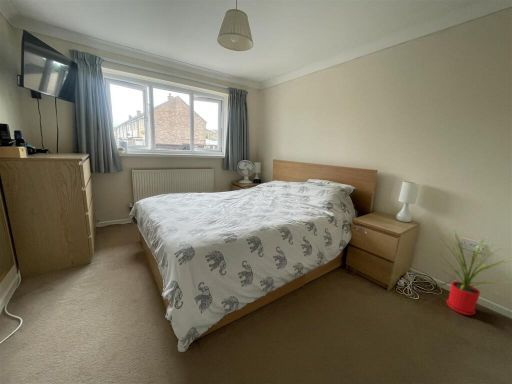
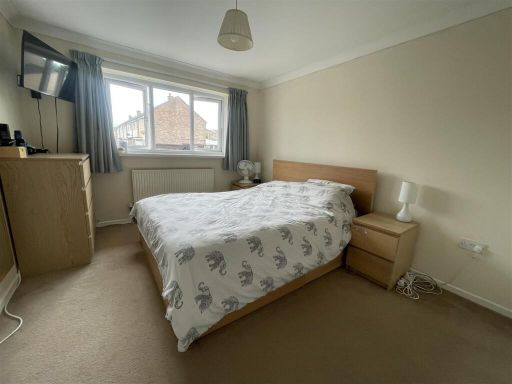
- house plant (469, 273)
